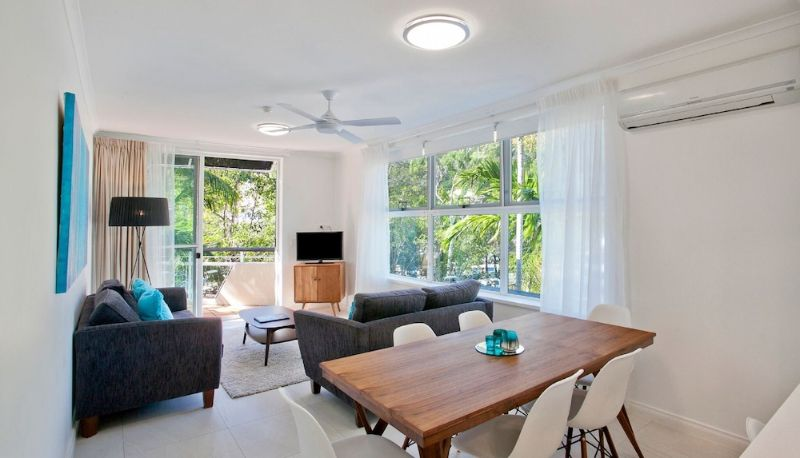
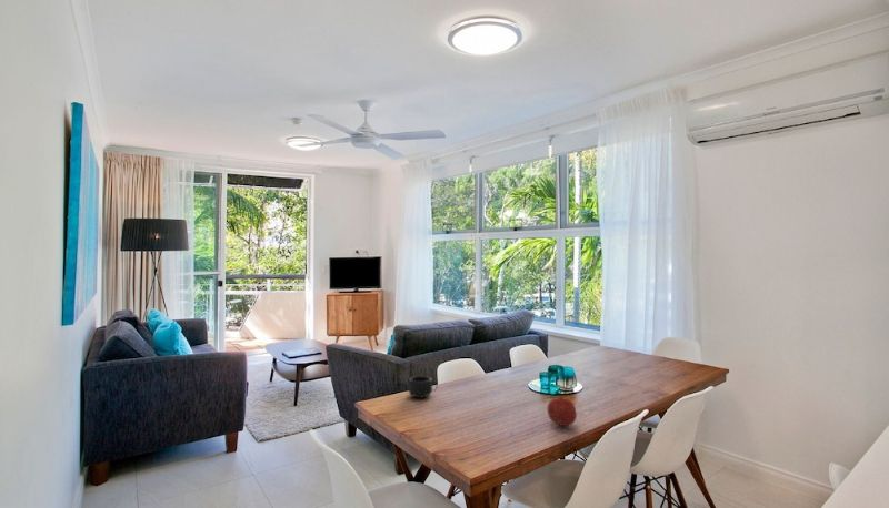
+ fruit (561, 409)
+ mug (422, 387)
